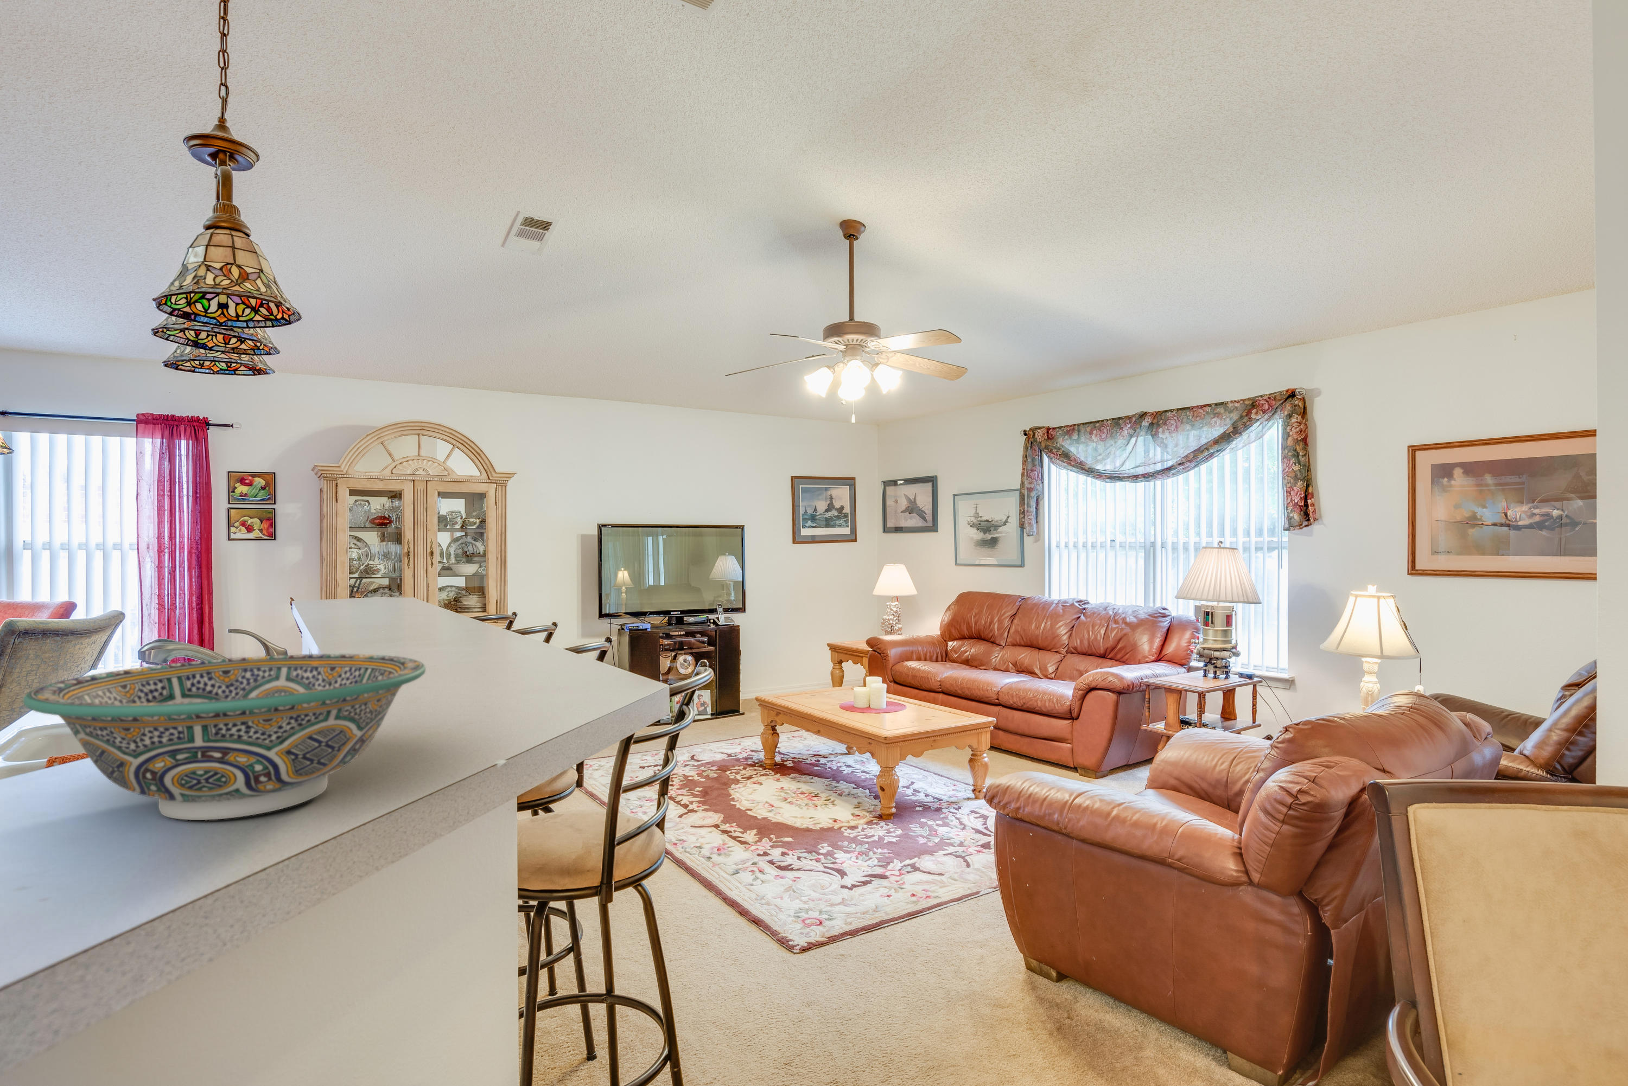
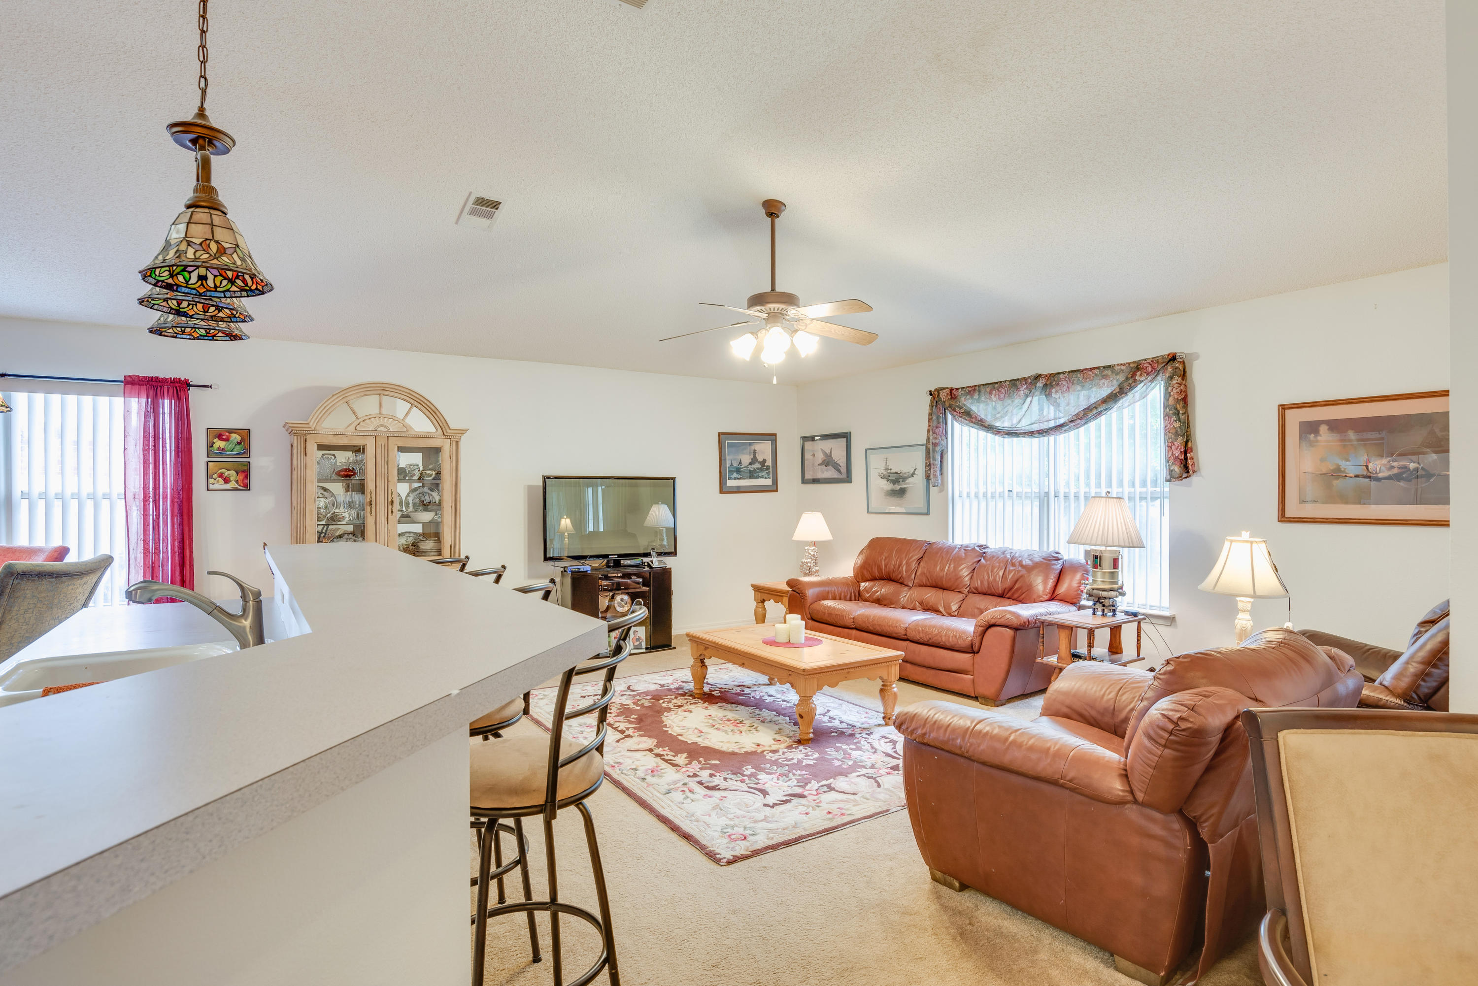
- bowl (247, 736)
